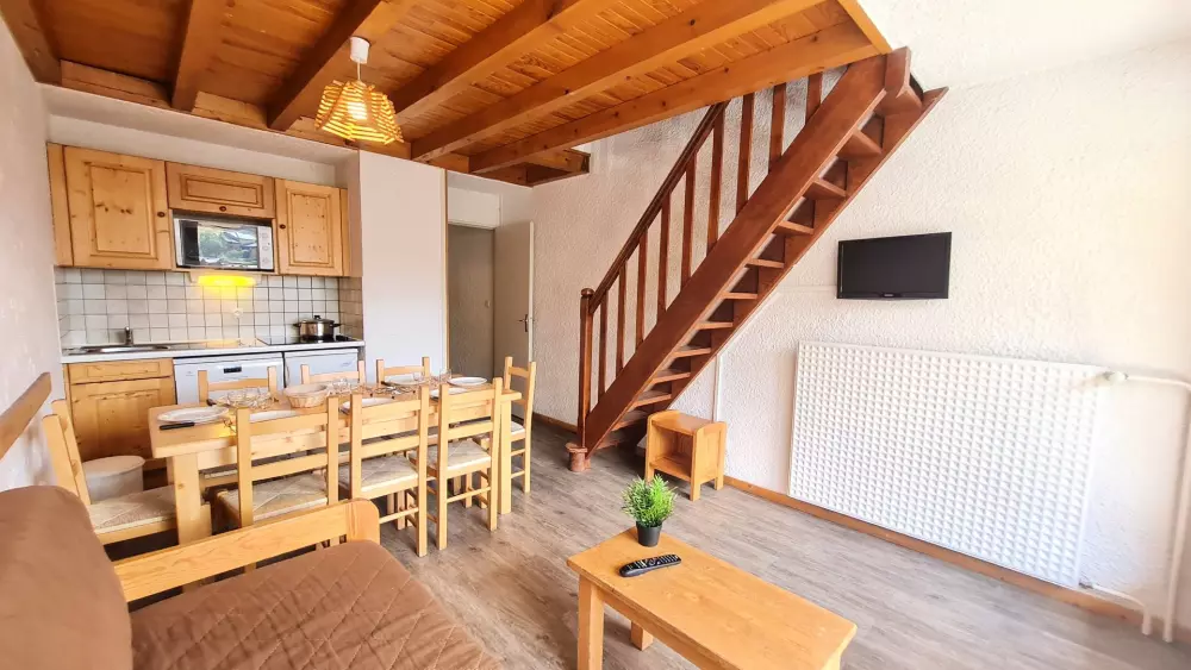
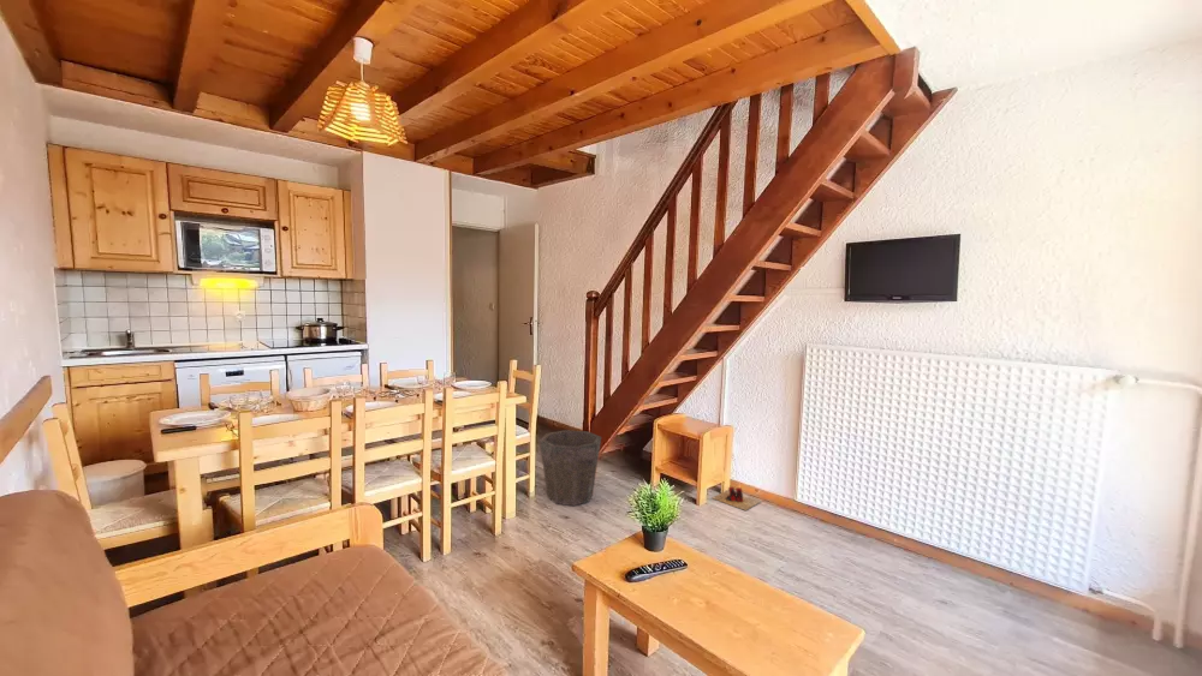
+ waste bin (570, 467)
+ slippers (736, 493)
